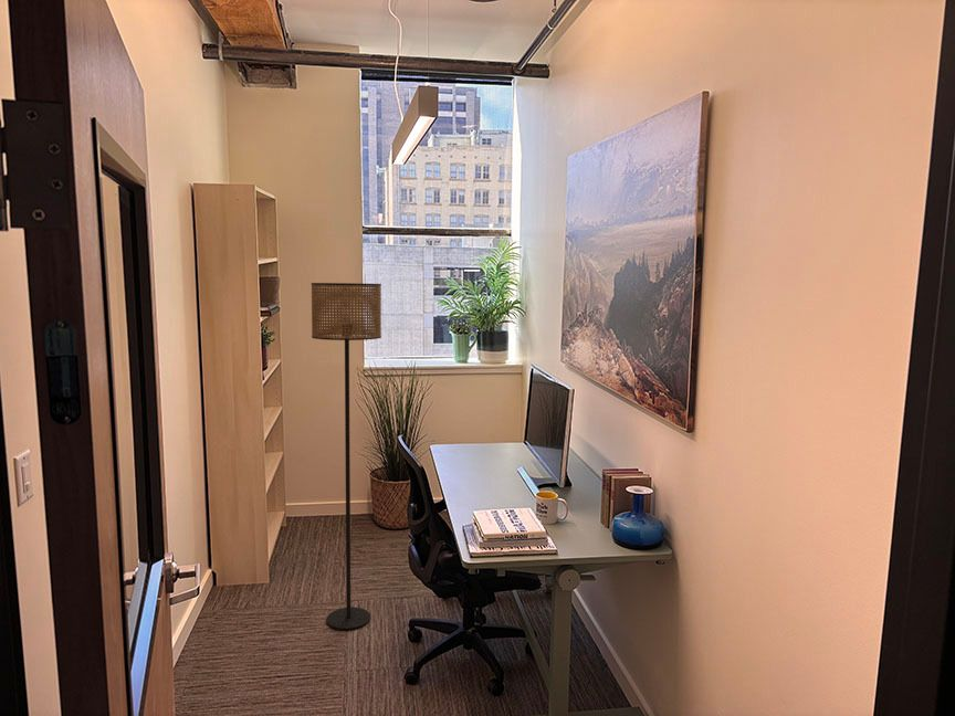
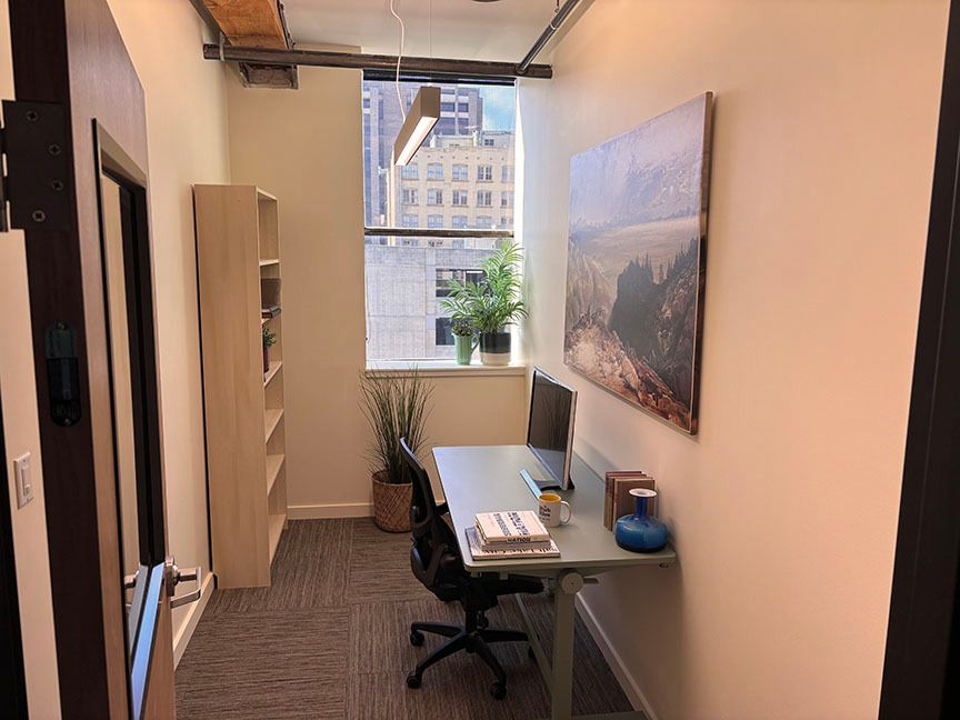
- floor lamp (347, 455)
